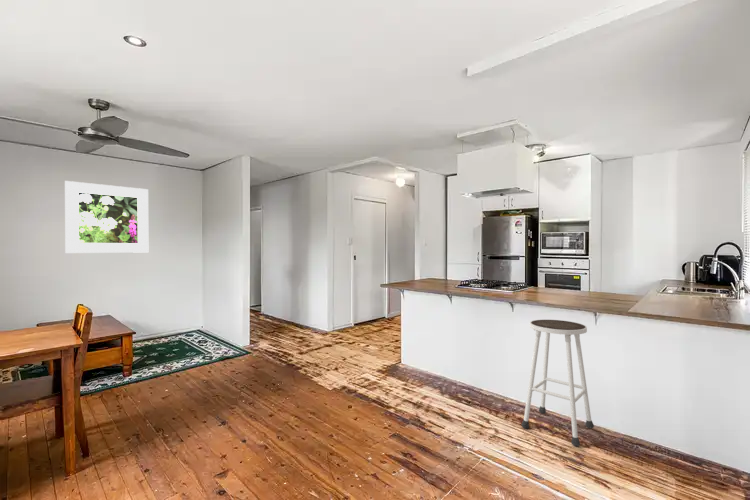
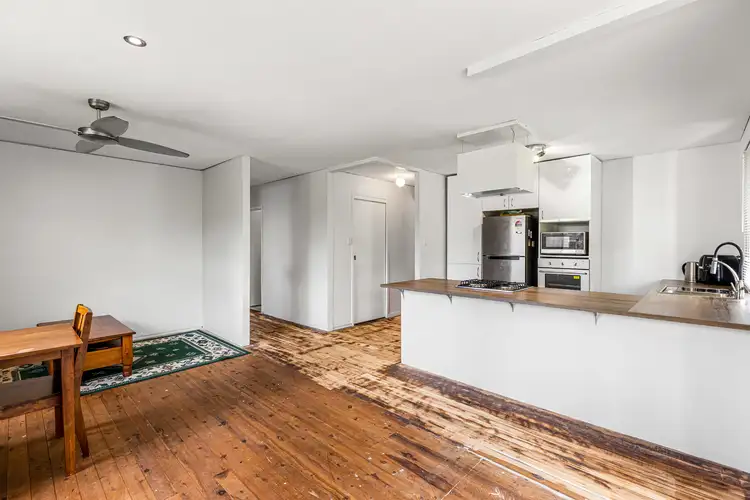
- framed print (109, 219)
- stool (555, 379)
